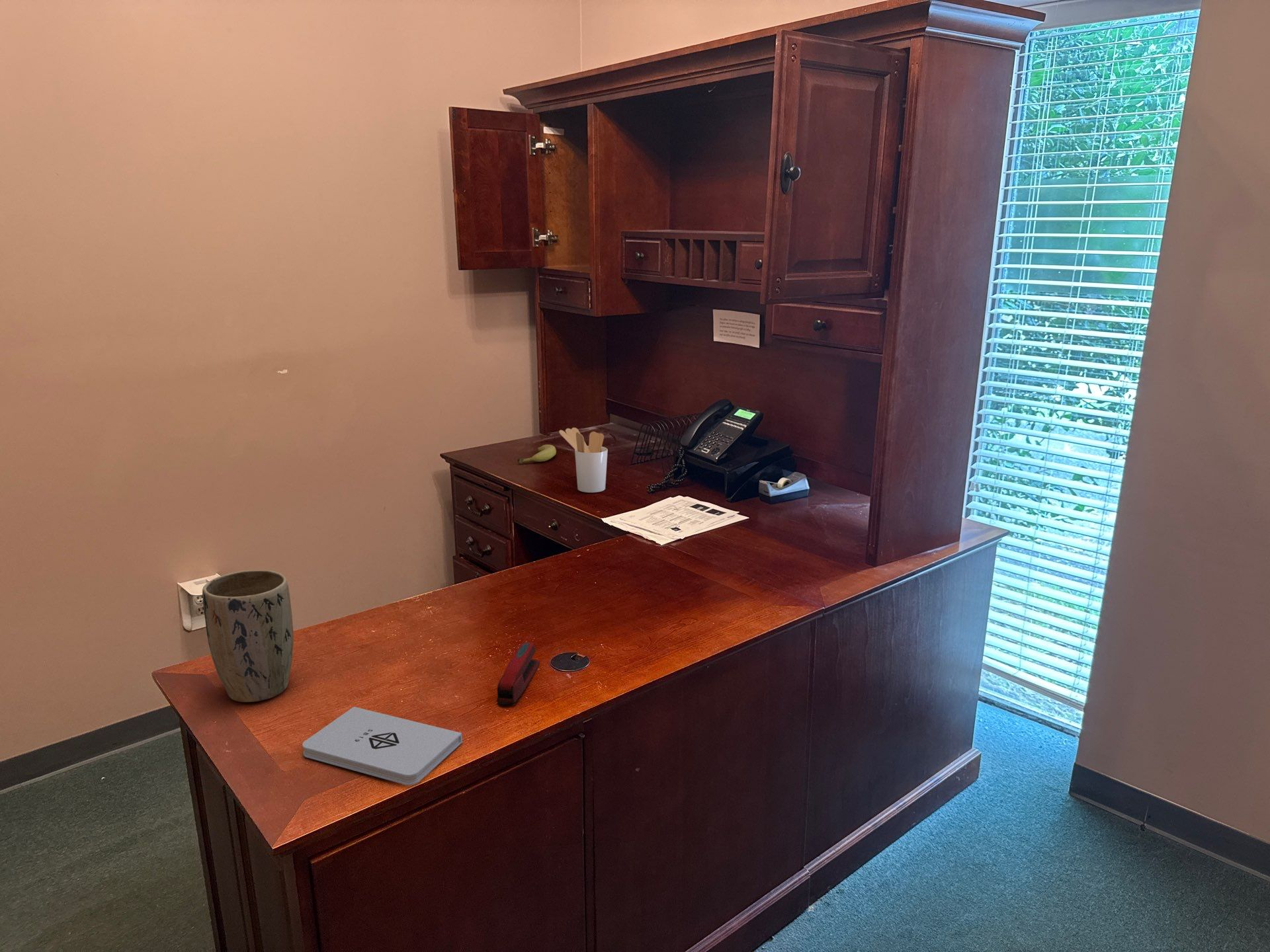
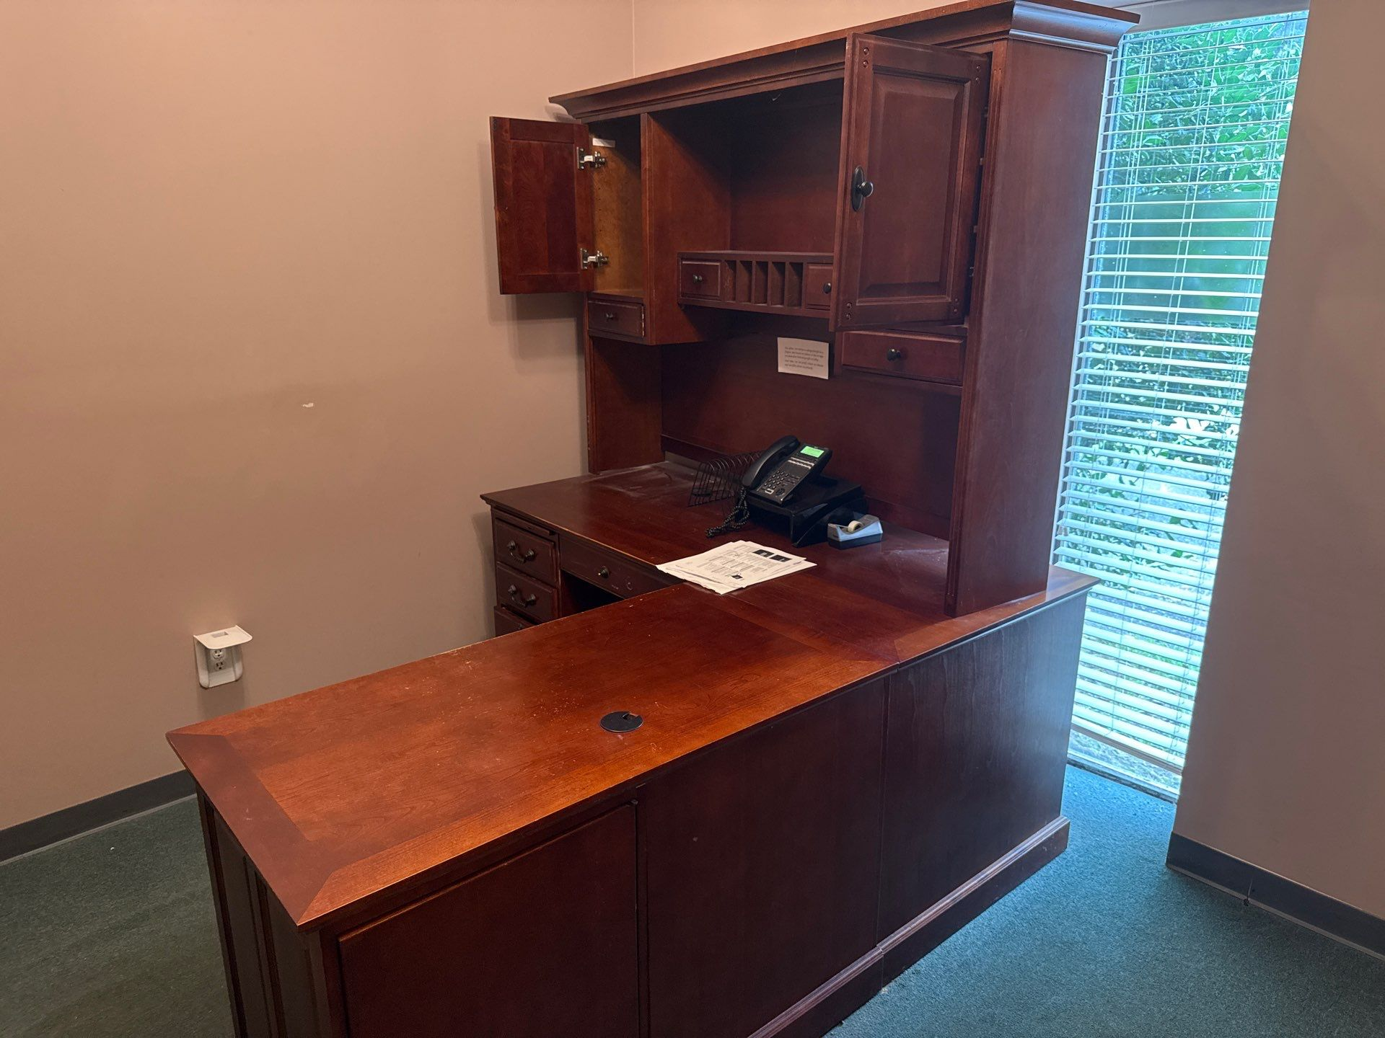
- utensil holder (584, 458)
- plant pot (251, 637)
- stapler (518, 669)
- notepad (381, 744)
- fruit (540, 453)
